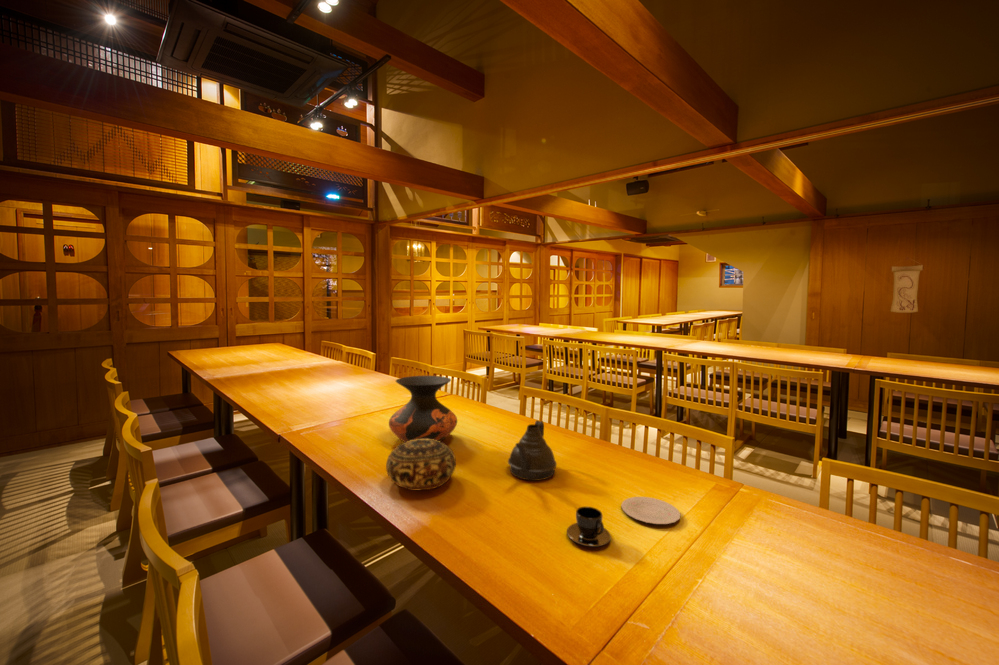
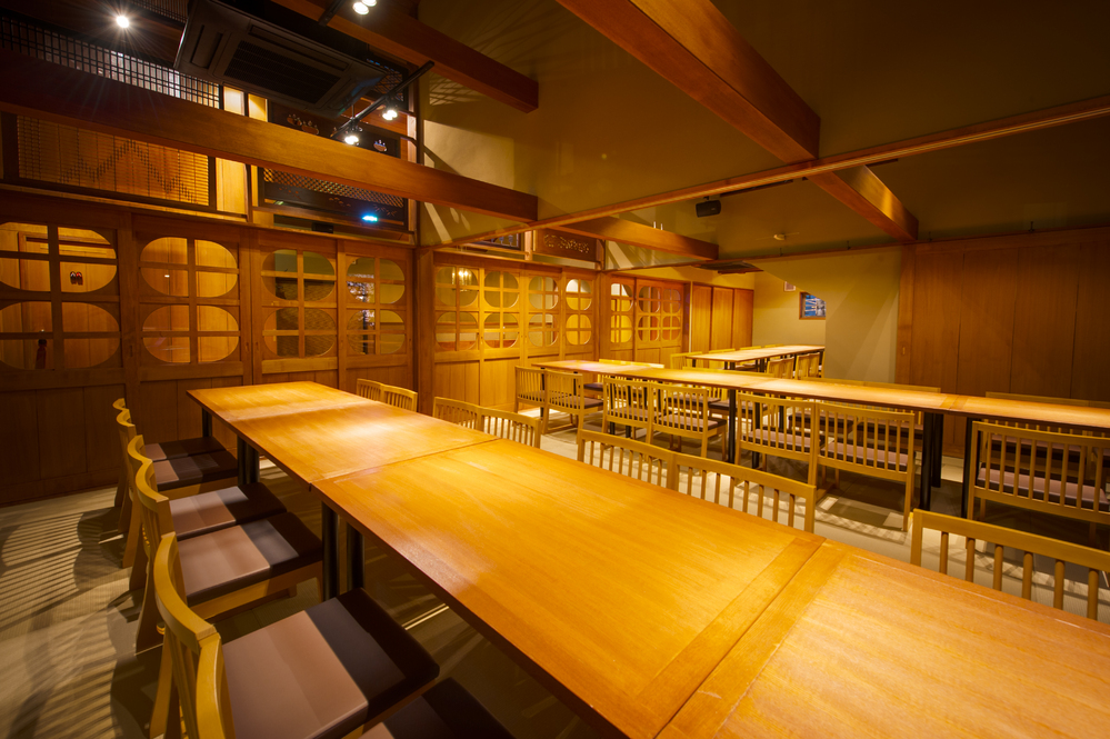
- teacup (588, 524)
- decorative ball (421, 462)
- teapot (528, 451)
- vase (423, 410)
- plate (648, 497)
- wall scroll (905, 284)
